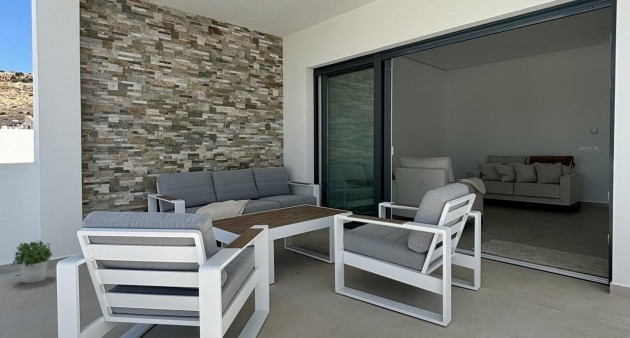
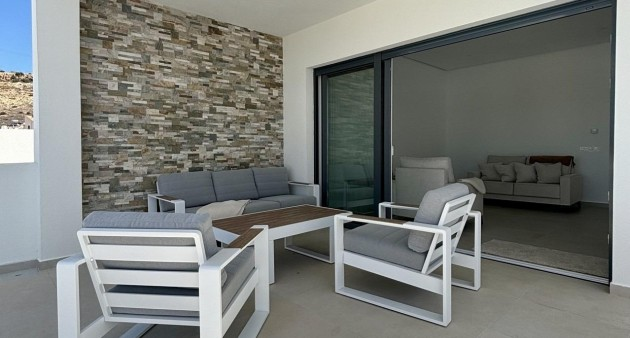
- potted plant (31, 260)
